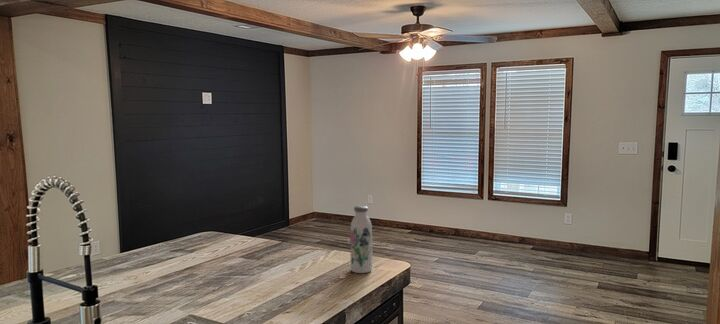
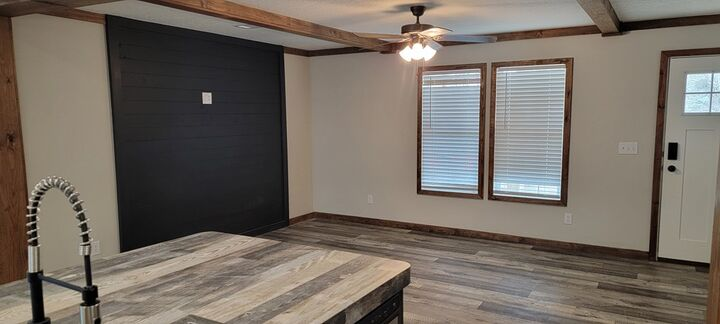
- water bottle (361, 238)
